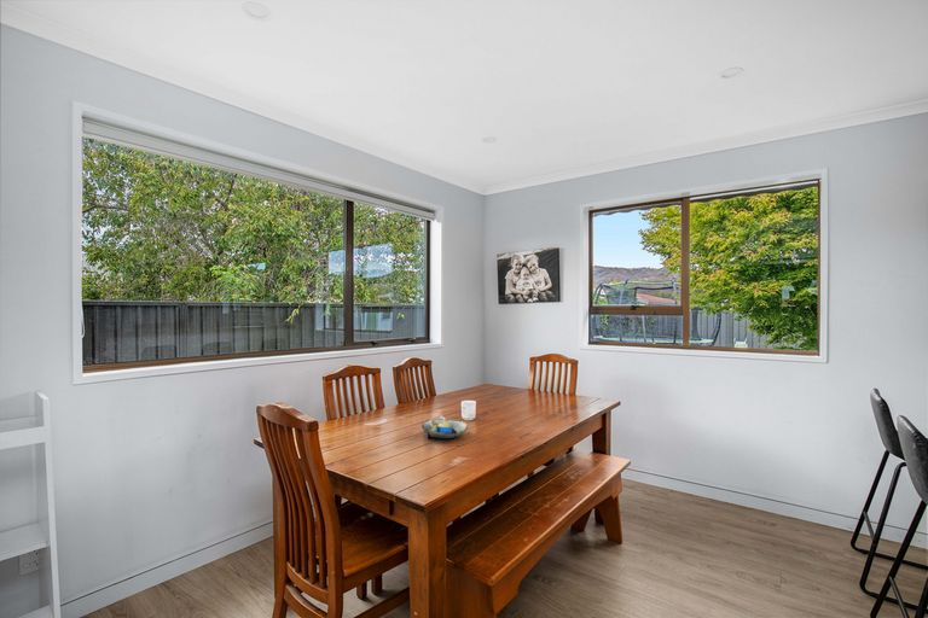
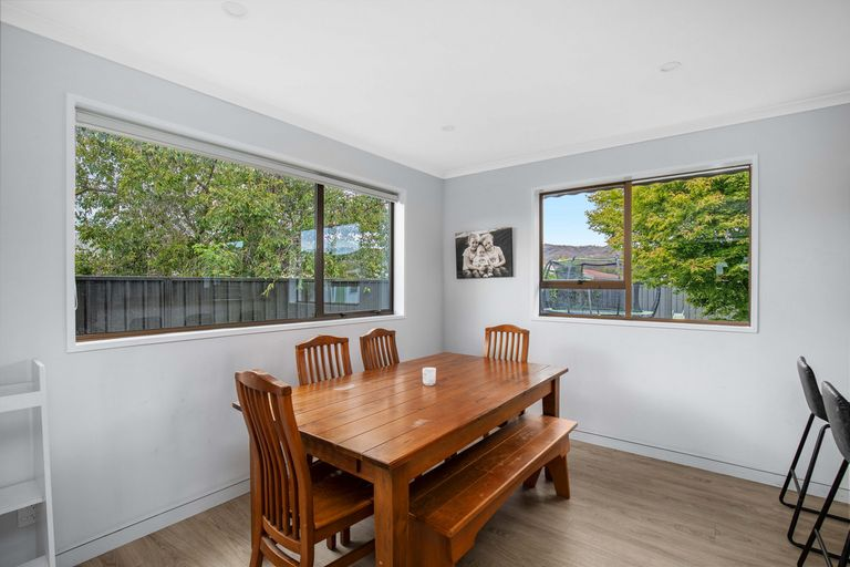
- decorative bowl (439, 426)
